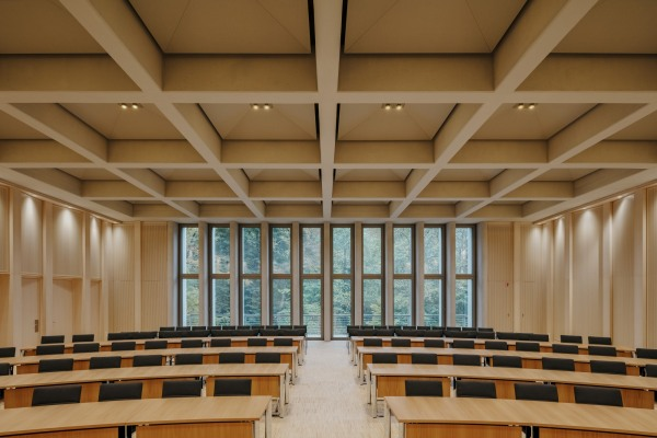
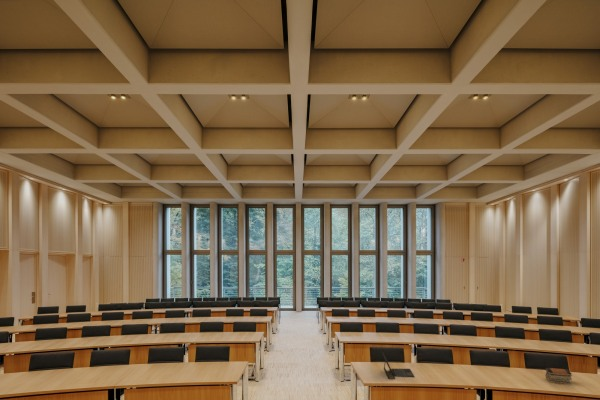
+ laptop (398, 369)
+ book stack (558, 375)
